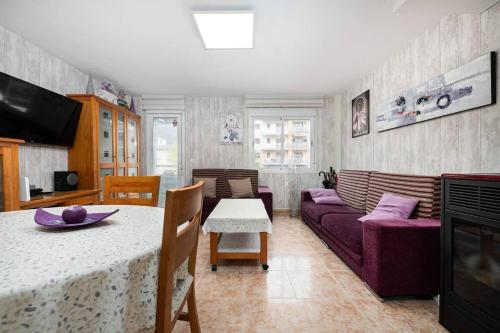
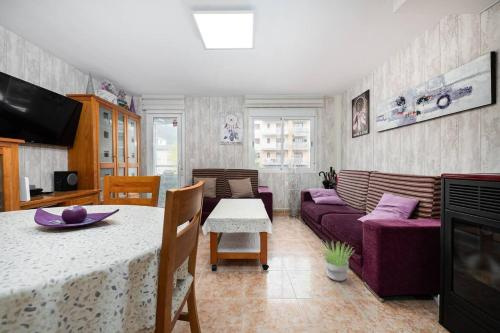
+ potted plant (336, 261)
